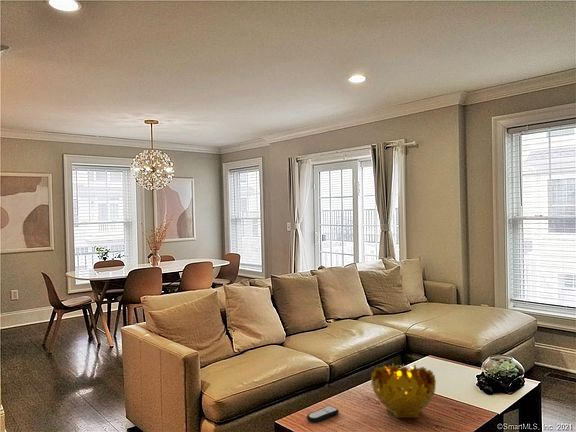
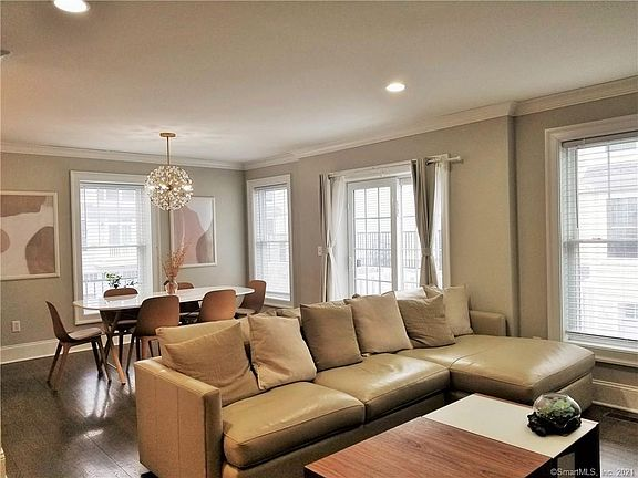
- remote control (322, 413)
- decorative bowl (403, 392)
